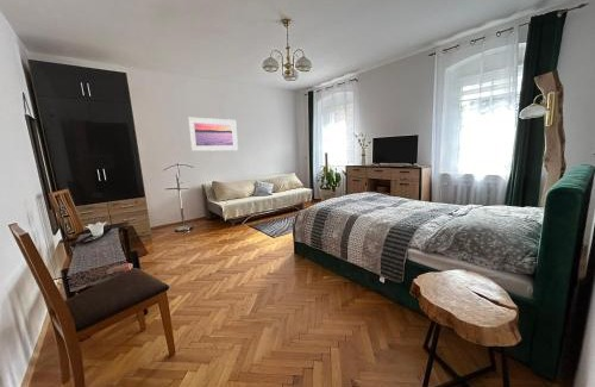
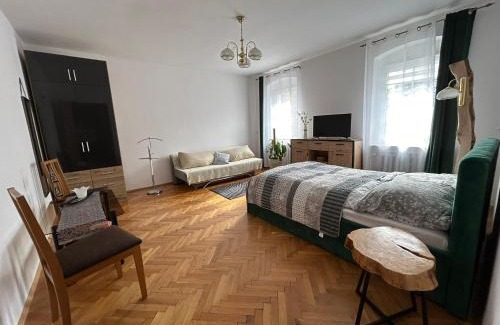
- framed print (214, 135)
